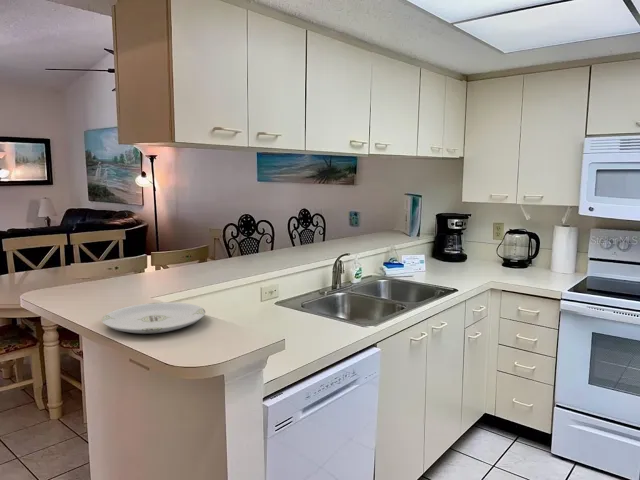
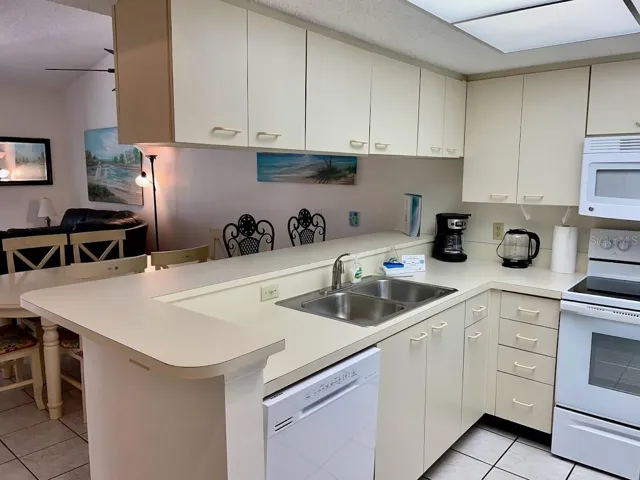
- plate (155, 318)
